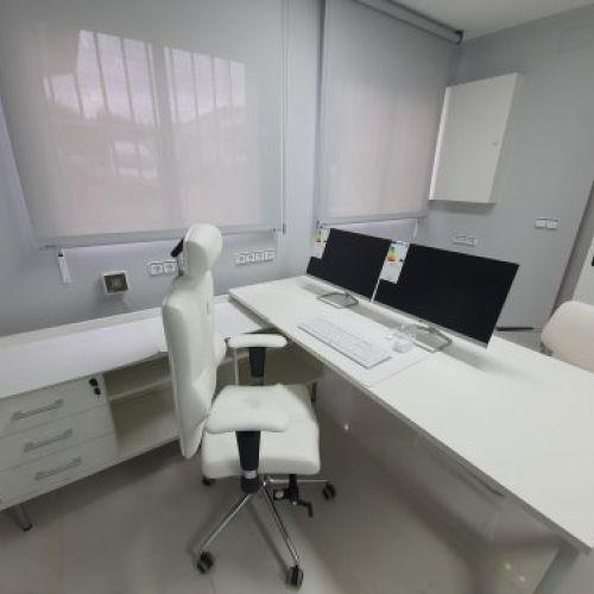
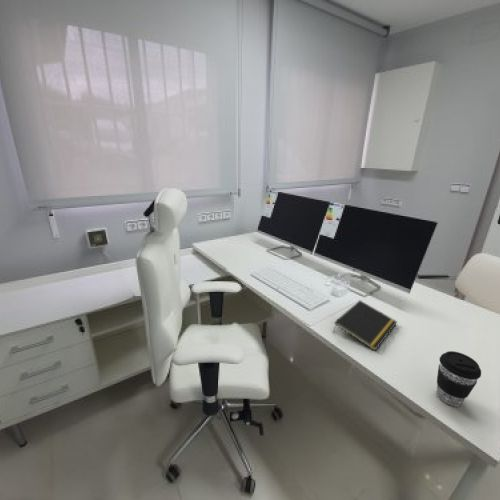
+ coffee cup (454, 379)
+ notepad (366, 322)
